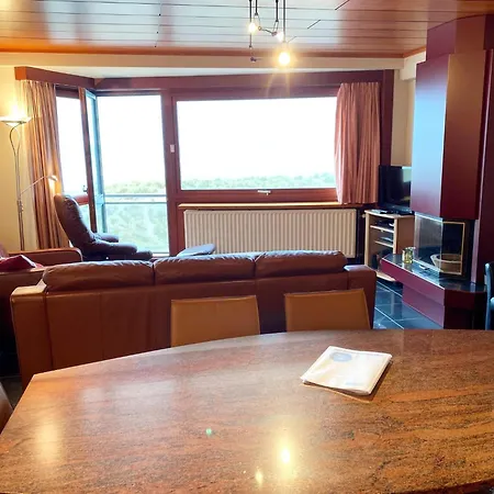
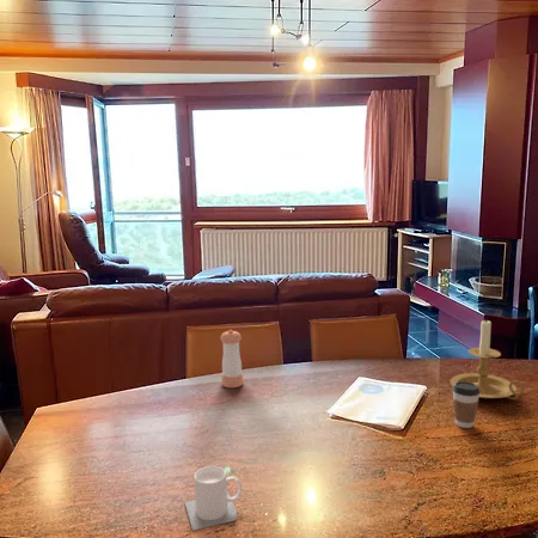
+ mug (214, 491)
+ coffee cup (465, 404)
+ candle holder (484, 355)
+ pepper shaker (231, 356)
